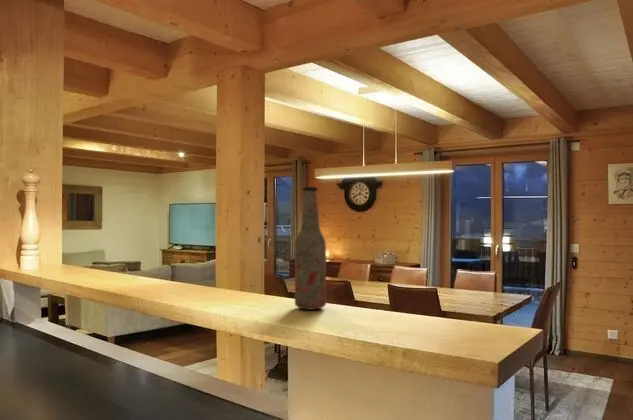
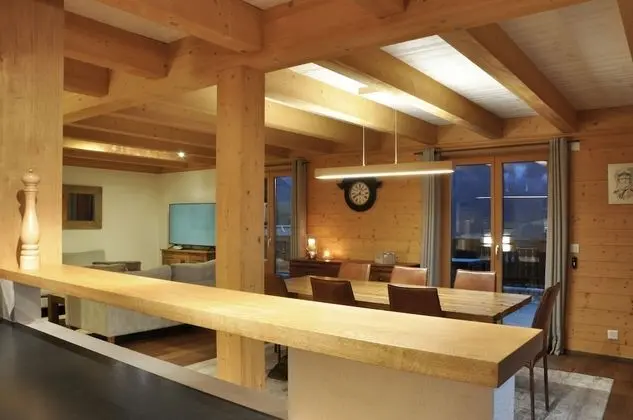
- bottle (310, 247)
